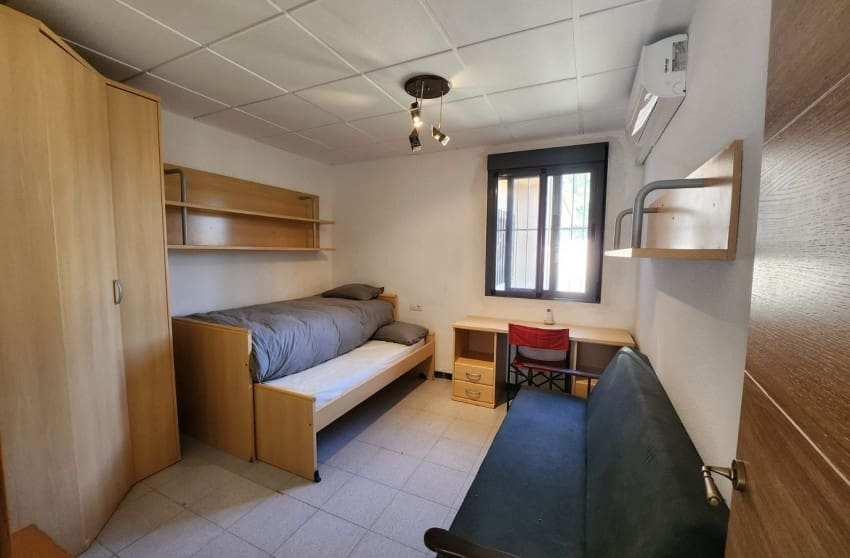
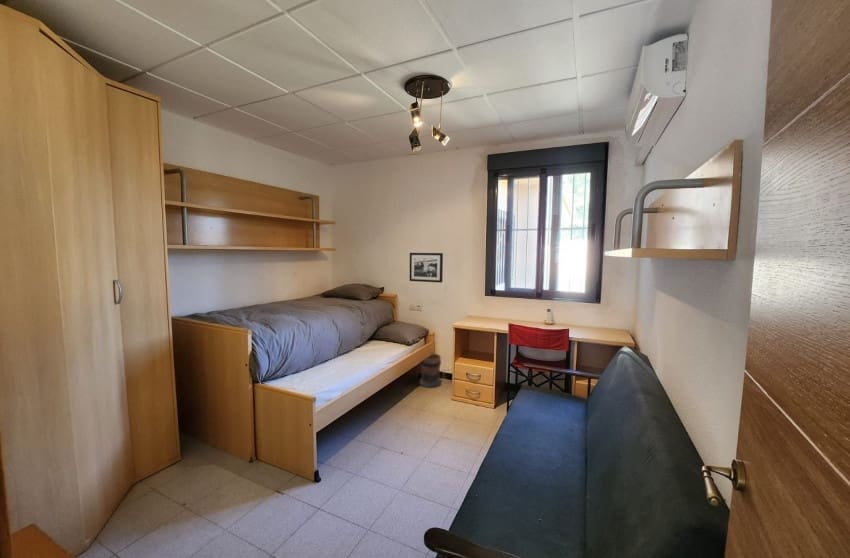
+ wooden barrel (431, 368)
+ picture frame (425, 267)
